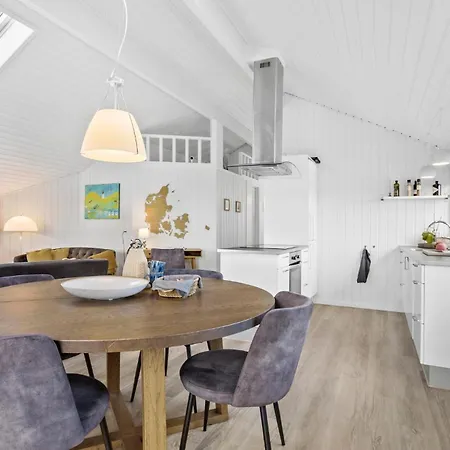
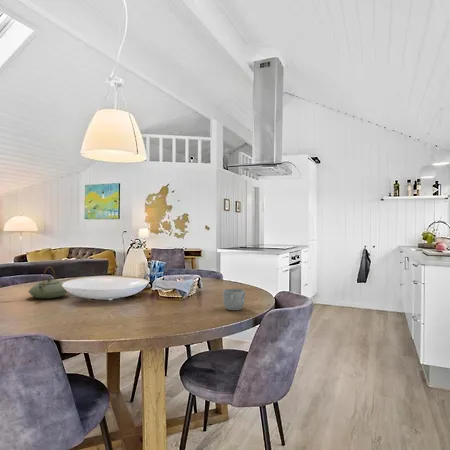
+ teapot (48, 281)
+ mug (233, 300)
